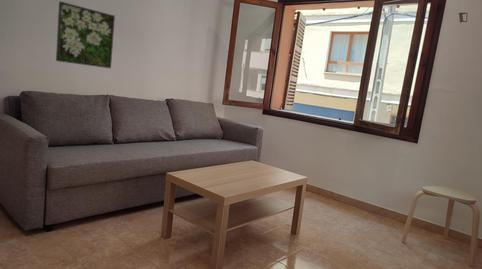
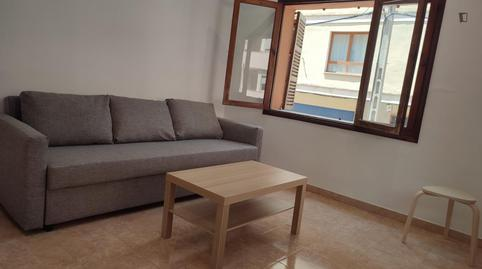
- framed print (86, 37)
